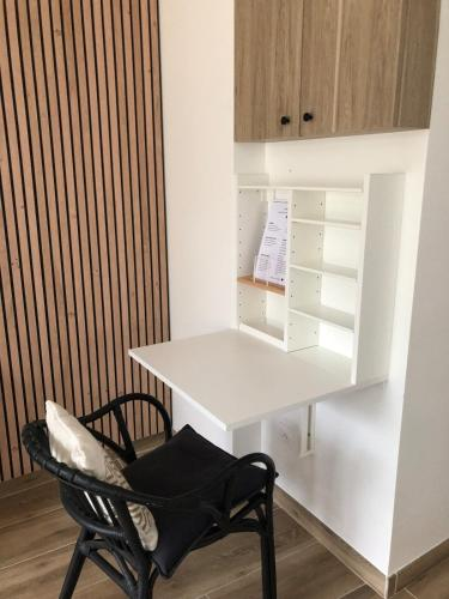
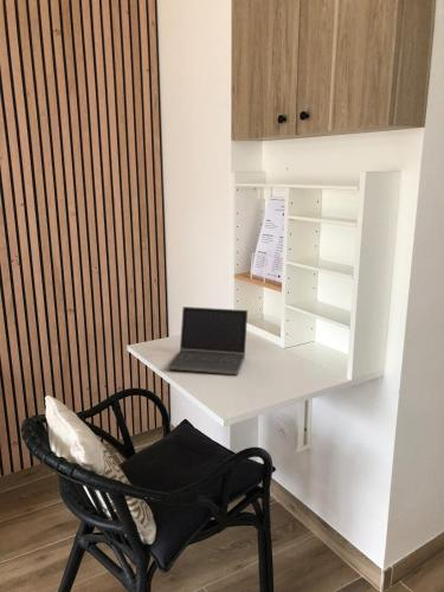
+ laptop computer (208, 339)
